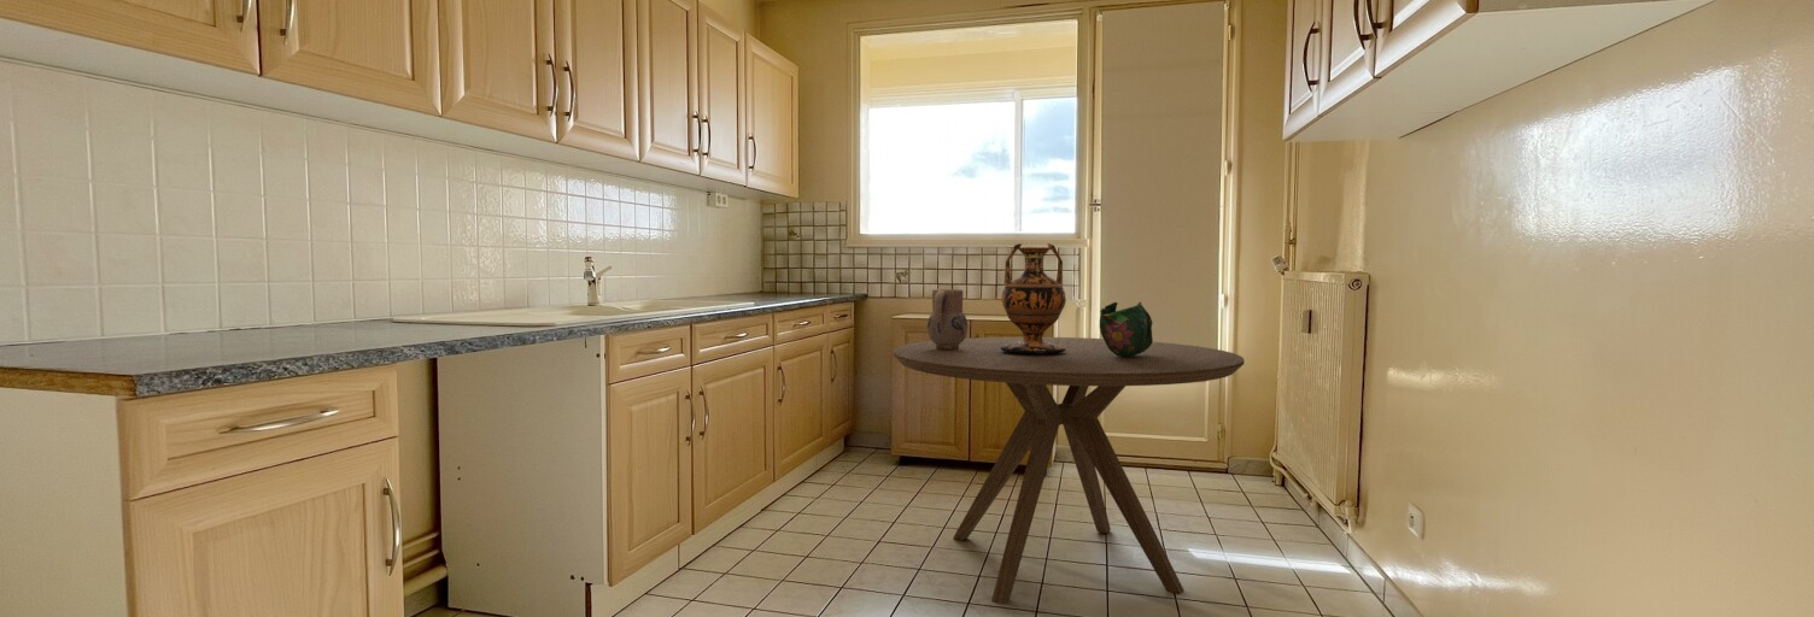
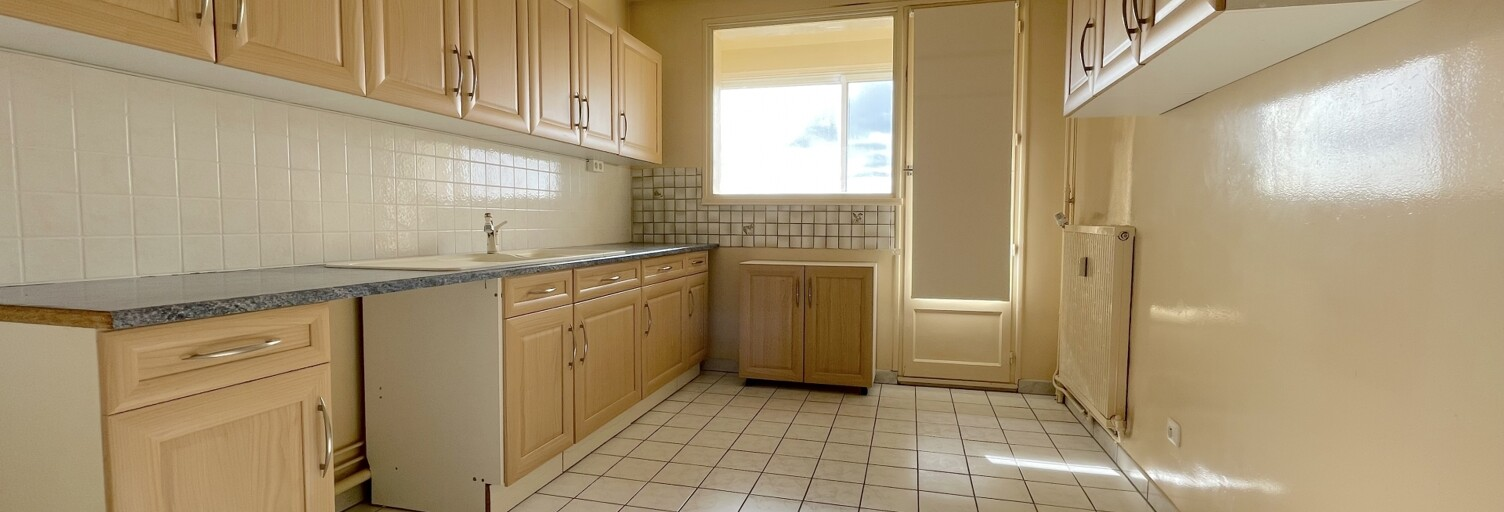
- dining table (1051, 452)
- vase (1032, 296)
- decorative bowl (1125, 328)
- pitcher (947, 318)
